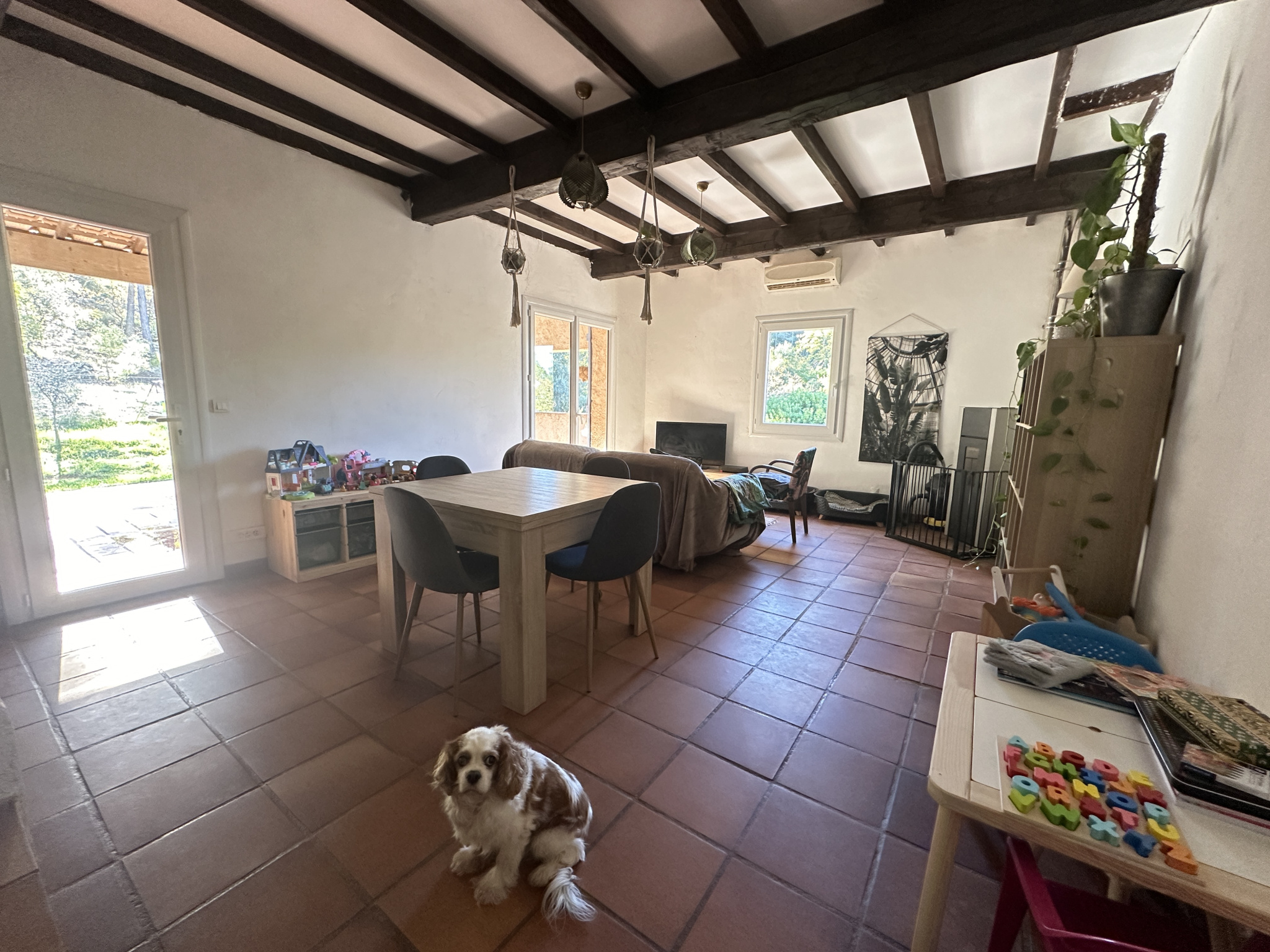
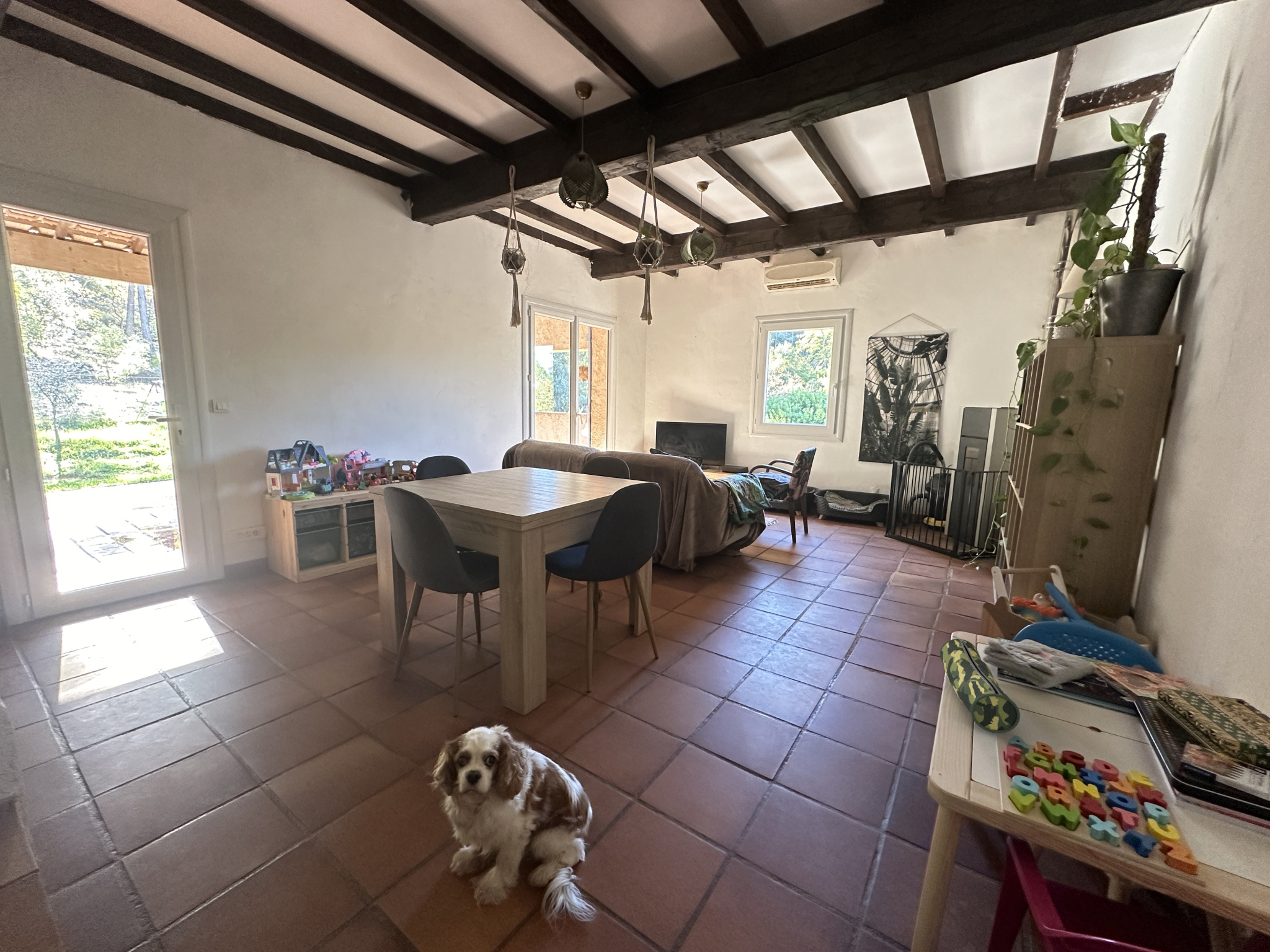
+ pencil case (974, 681)
